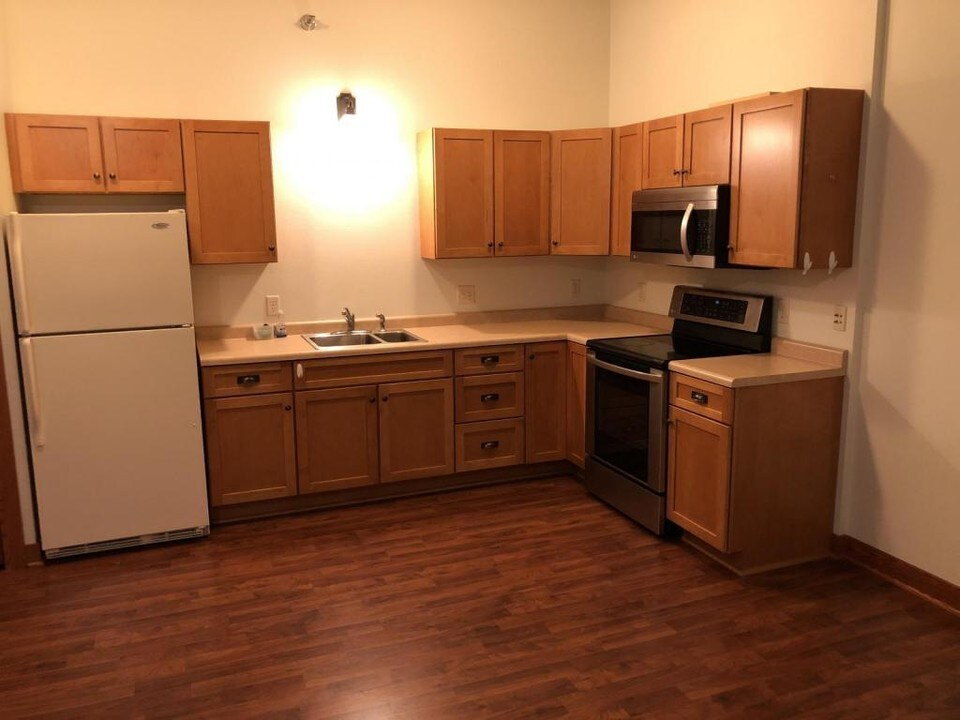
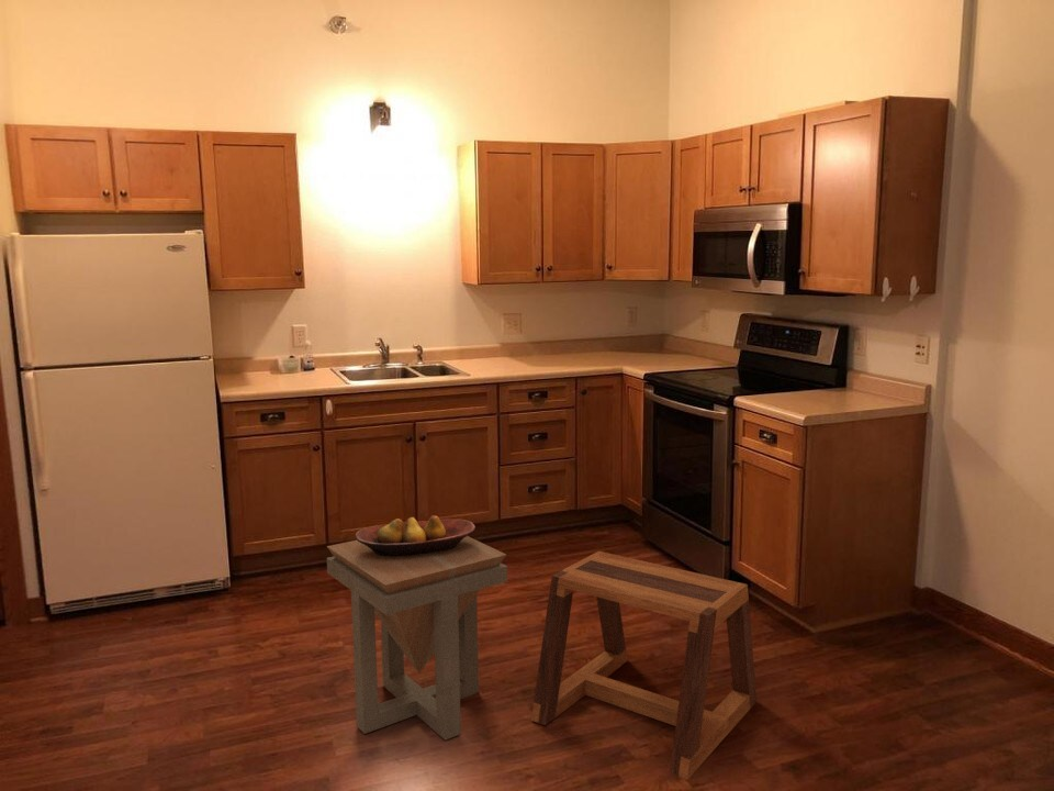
+ fruit bowl (416, 532)
+ side table (417, 631)
+ stool (626, 651)
